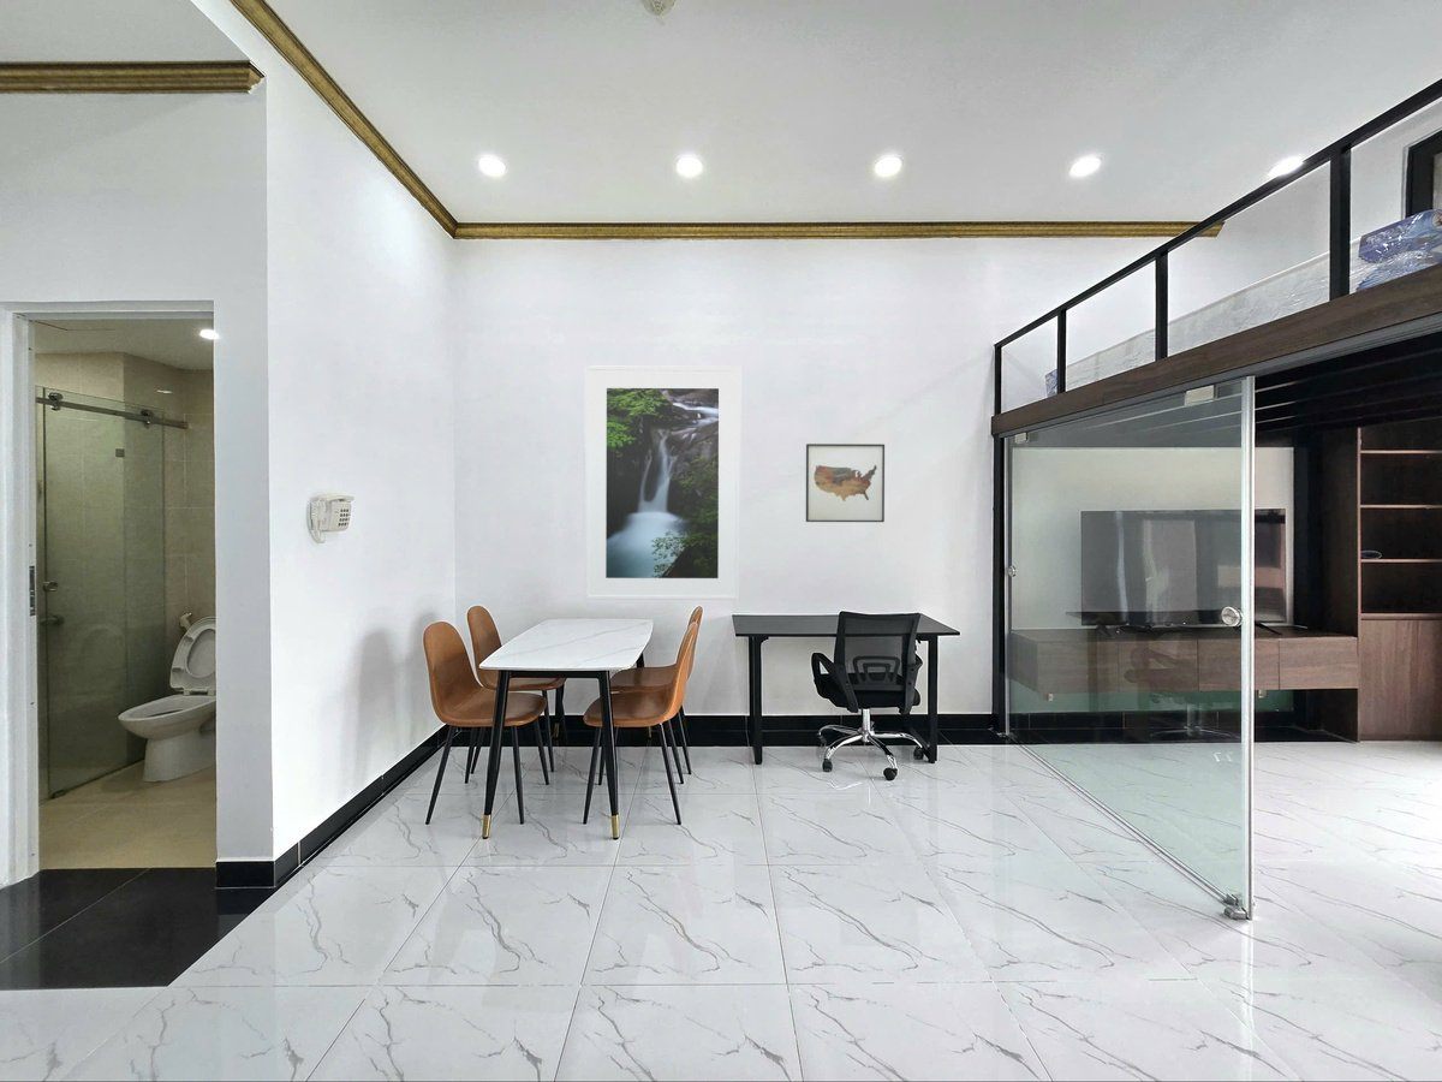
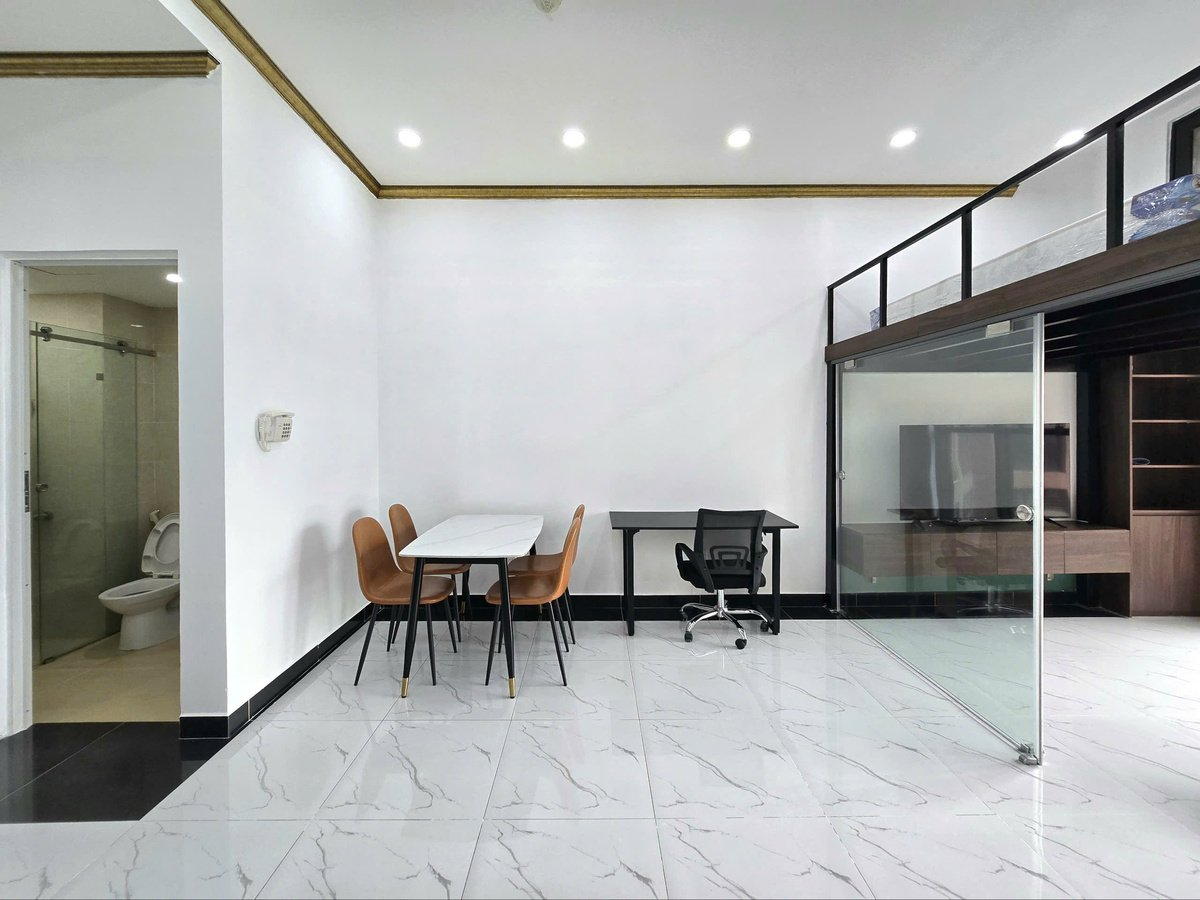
- wall art (845, 482)
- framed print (662, 483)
